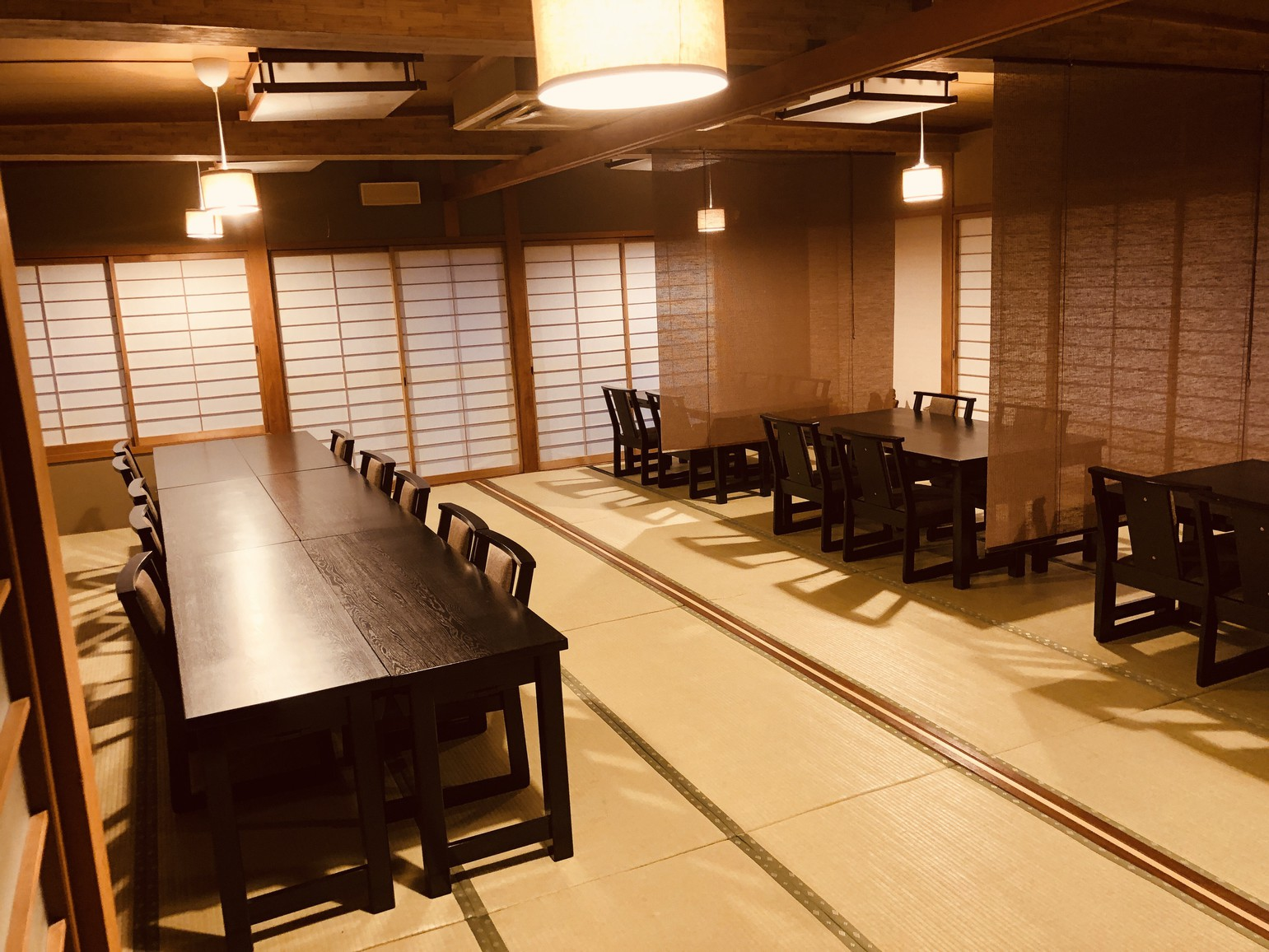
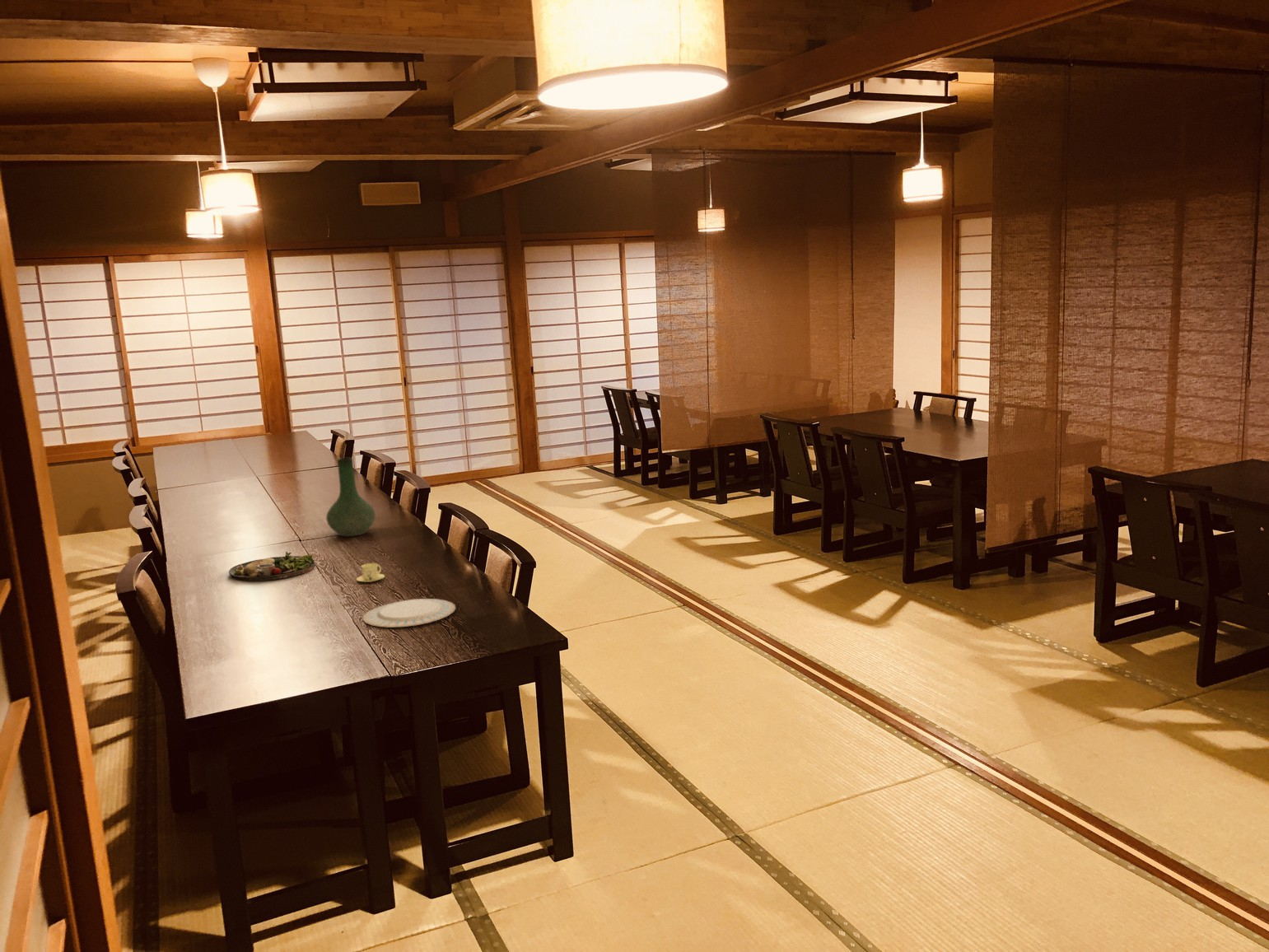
+ chinaware (409, 610)
+ dinner plate (272, 562)
+ vase (348, 496)
+ chinaware (370, 572)
